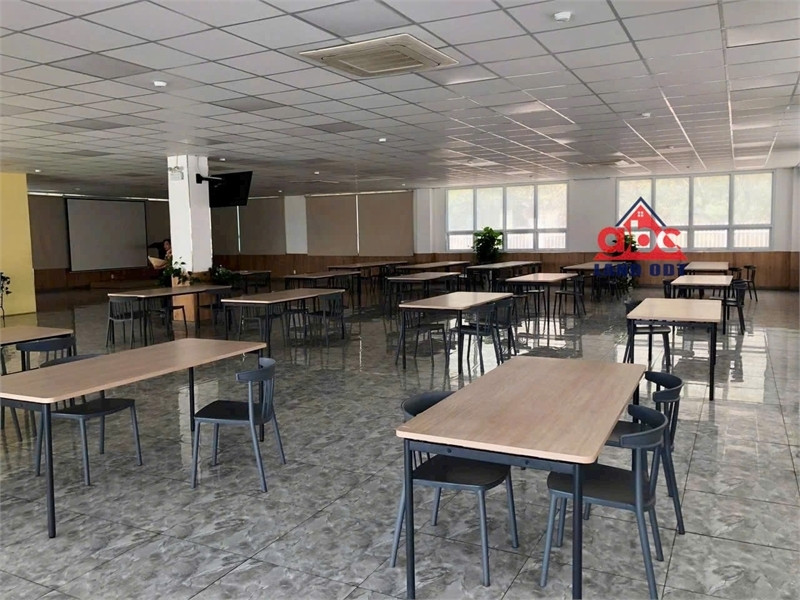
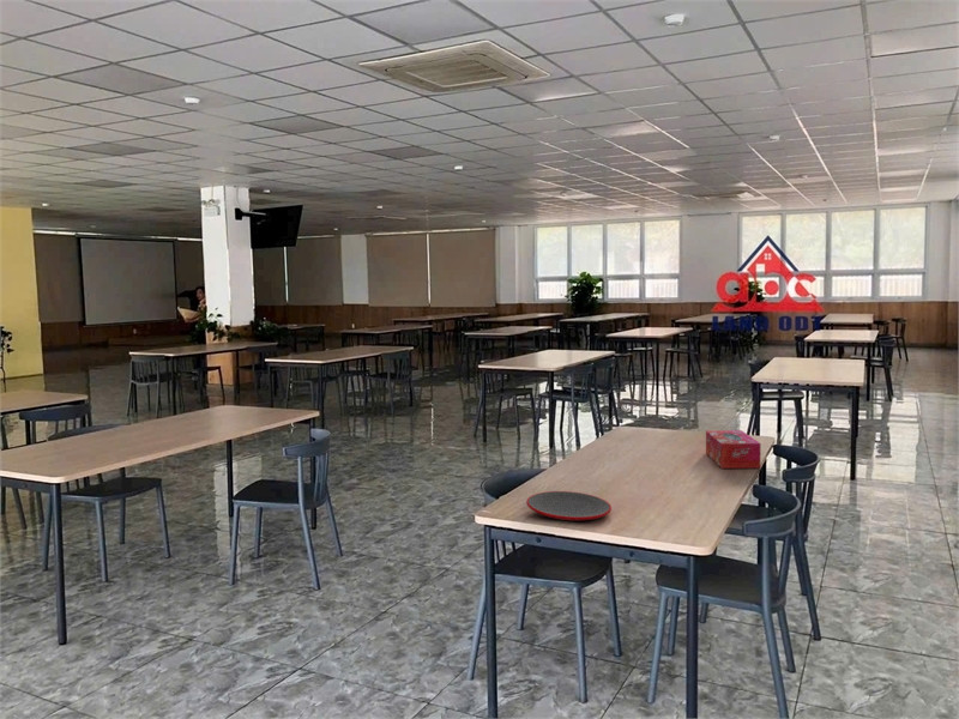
+ tissue box (731, 448)
+ plate (568, 506)
